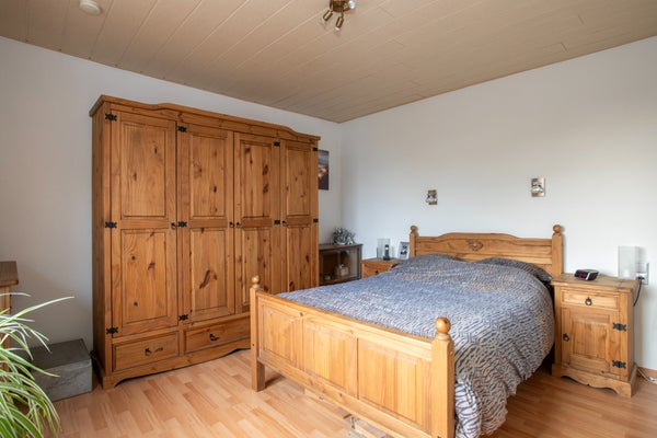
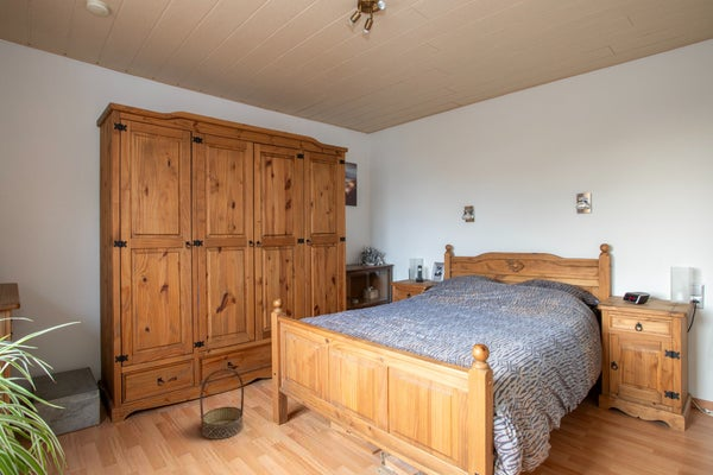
+ basket (222, 407)
